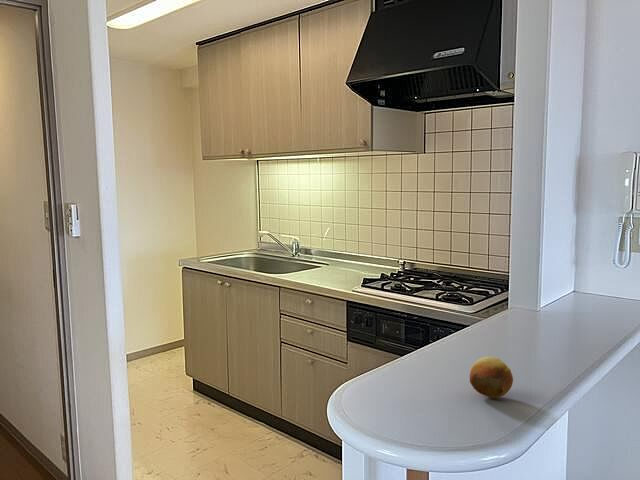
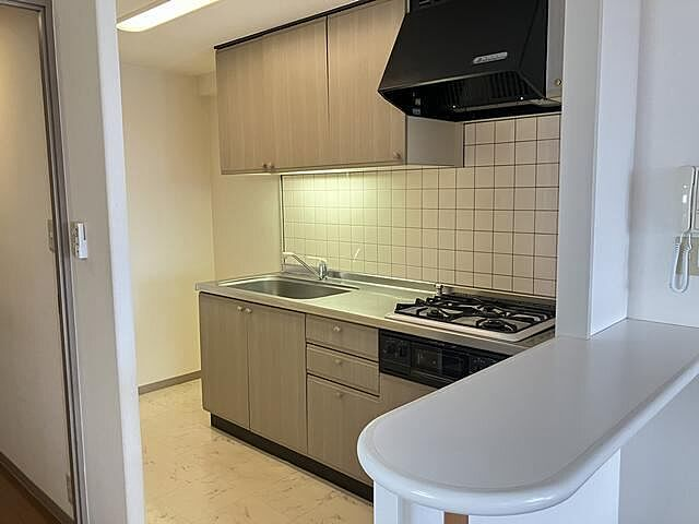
- fruit (490, 377)
